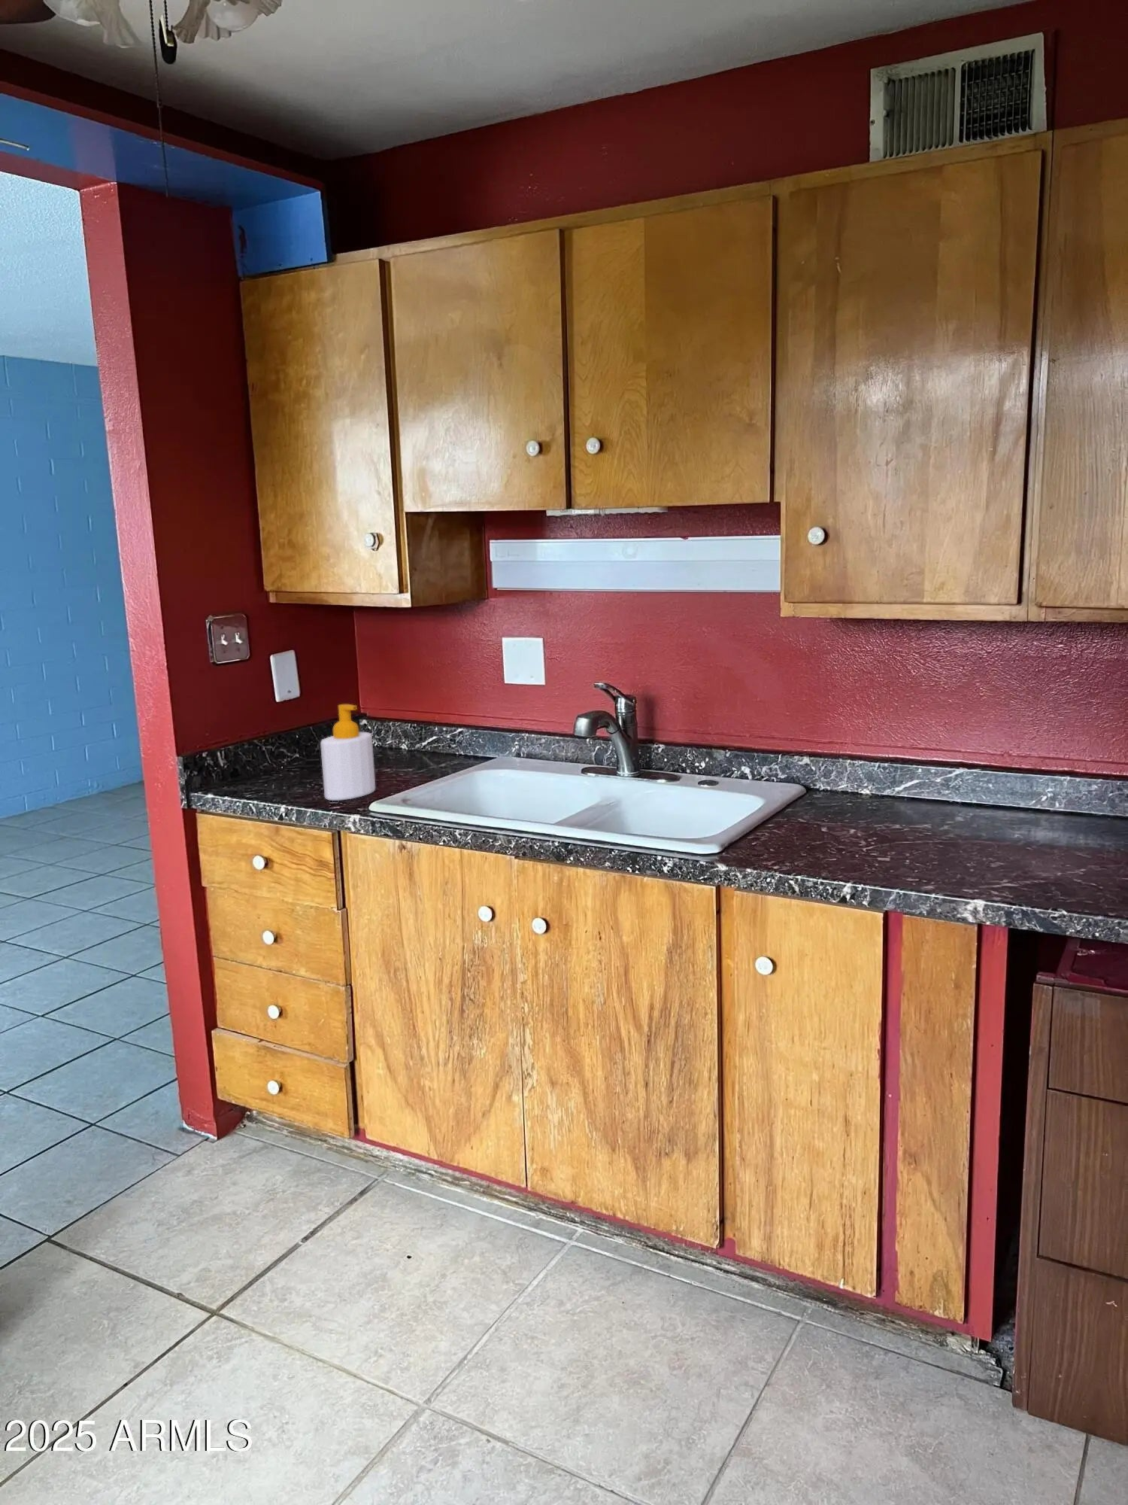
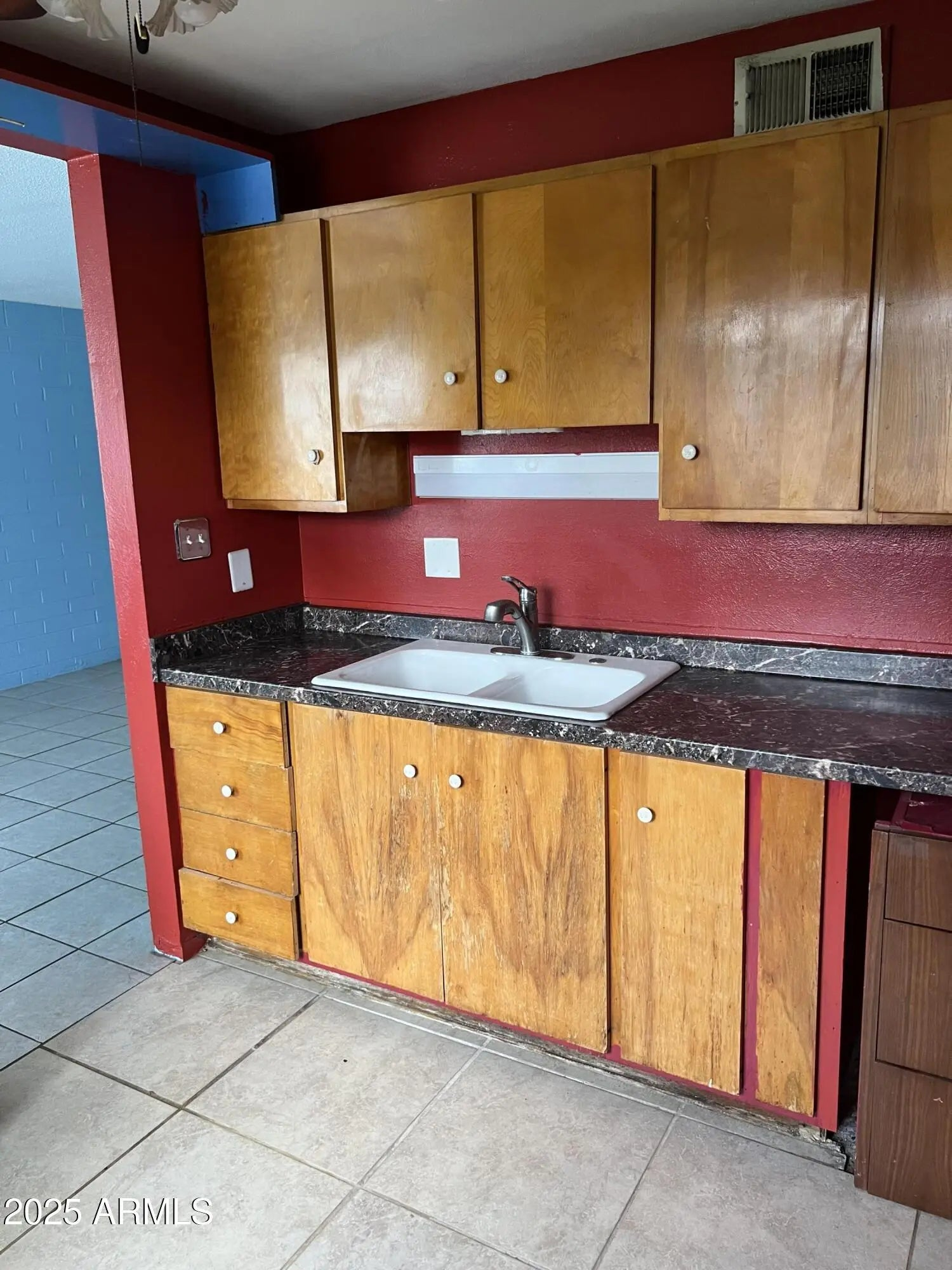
- soap bottle (347, 749)
